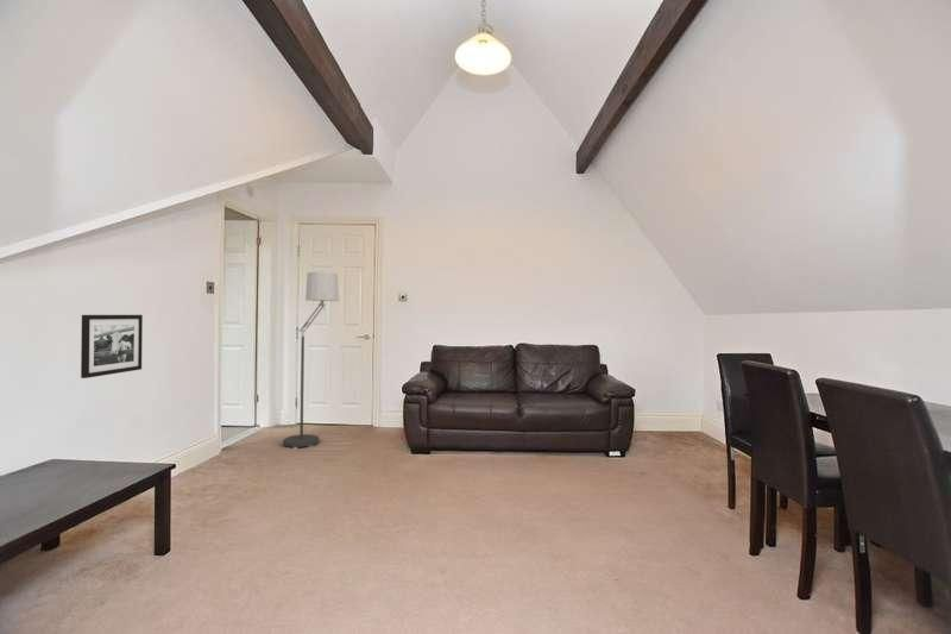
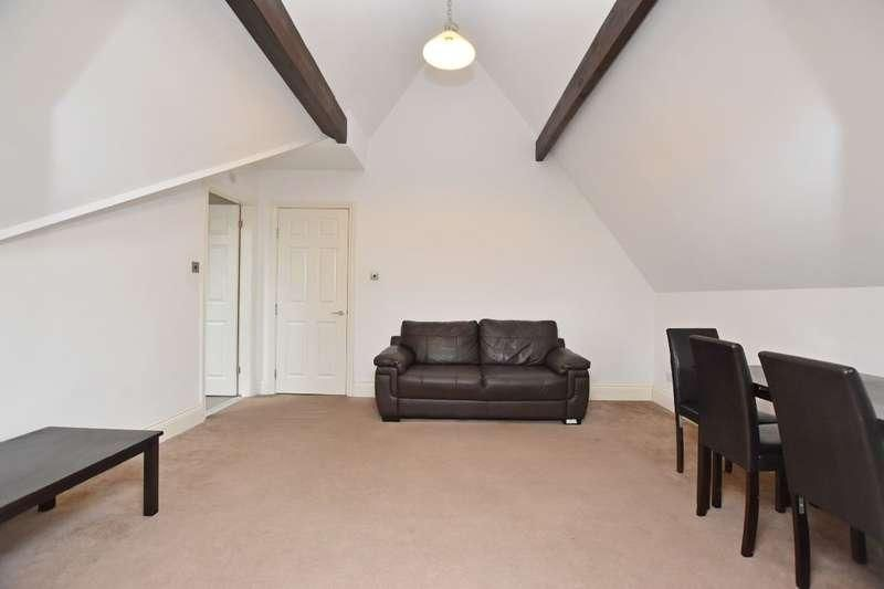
- floor lamp (303, 353)
- picture frame (113, 344)
